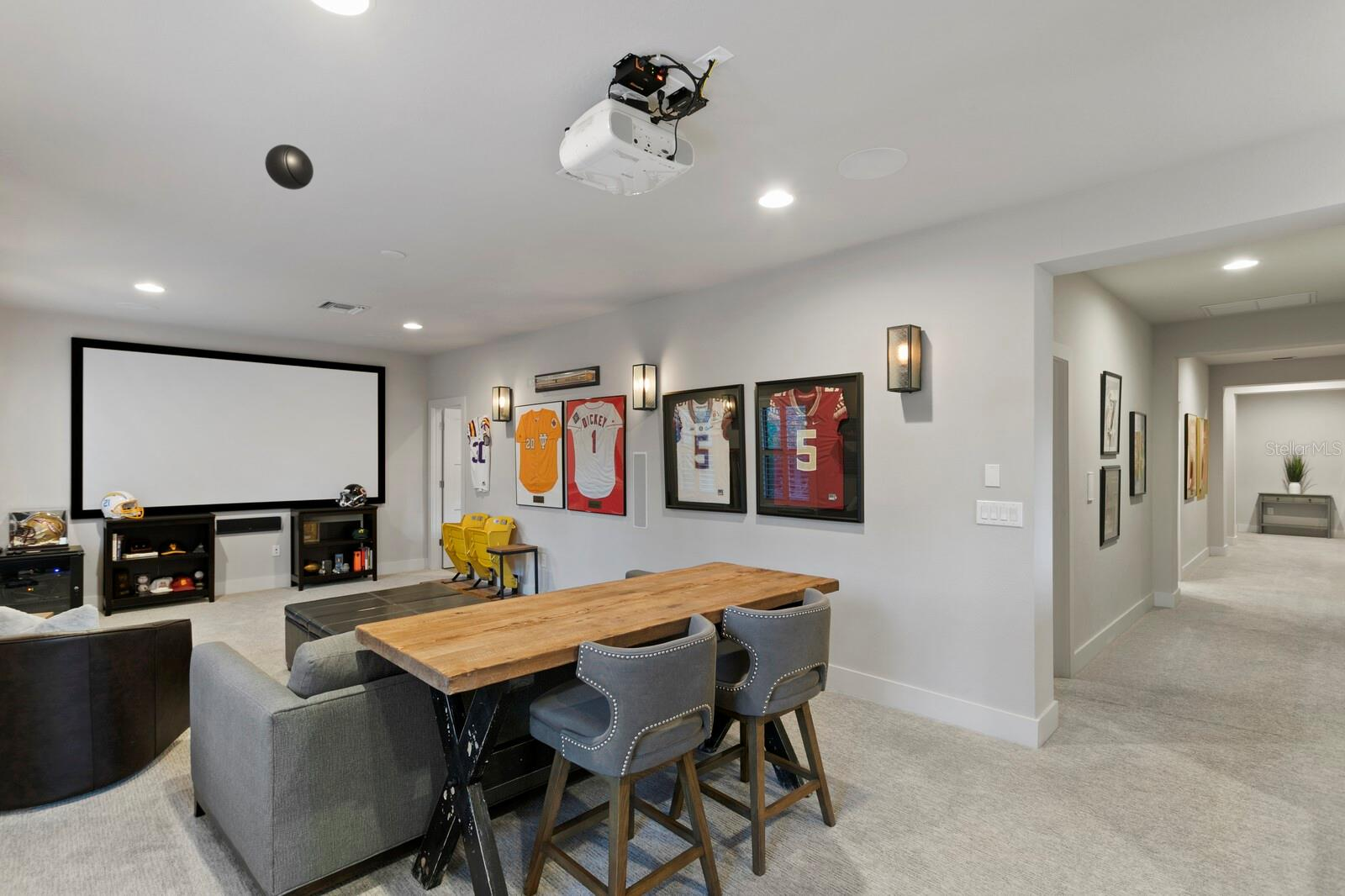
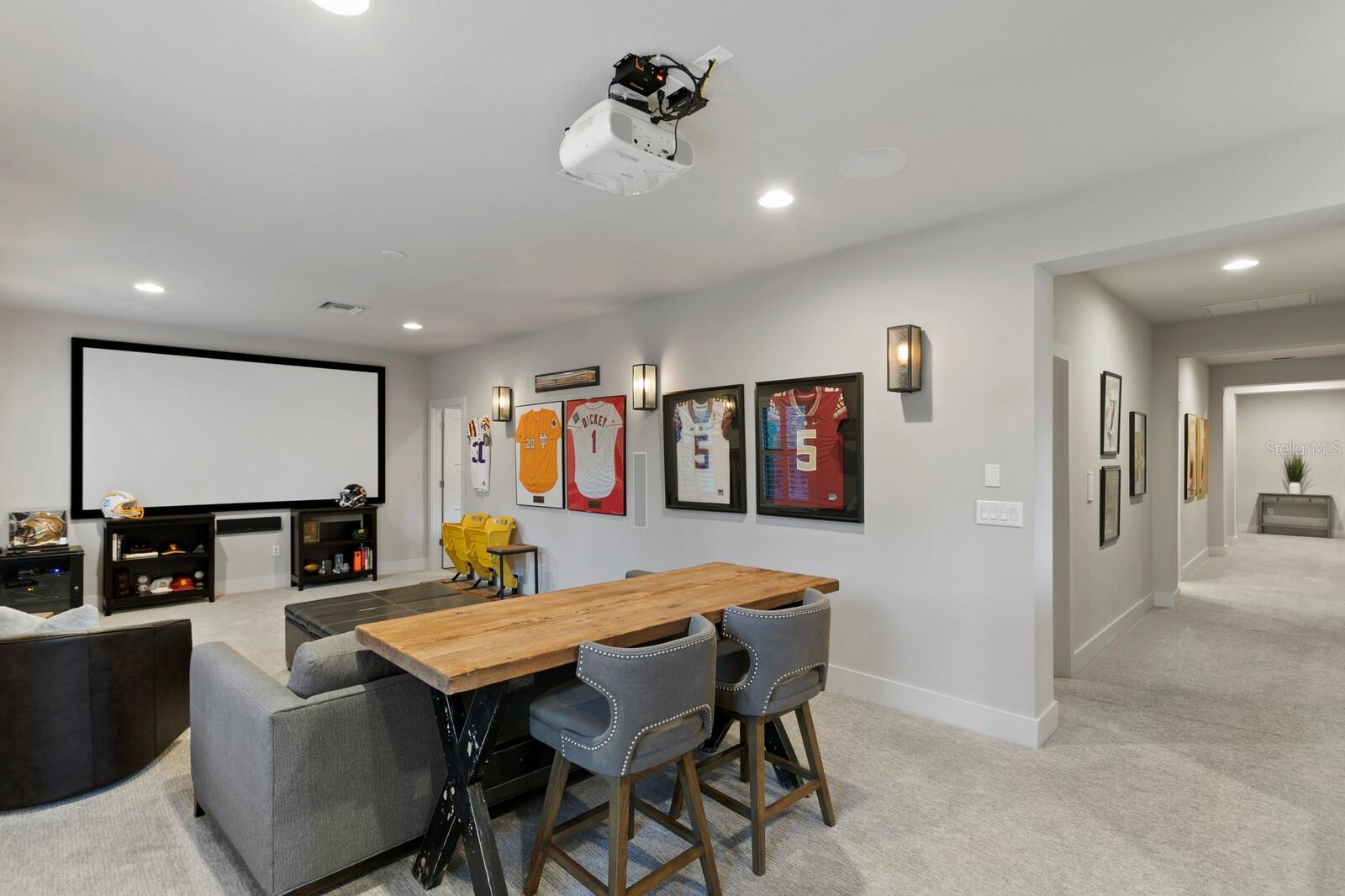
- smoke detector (289, 167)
